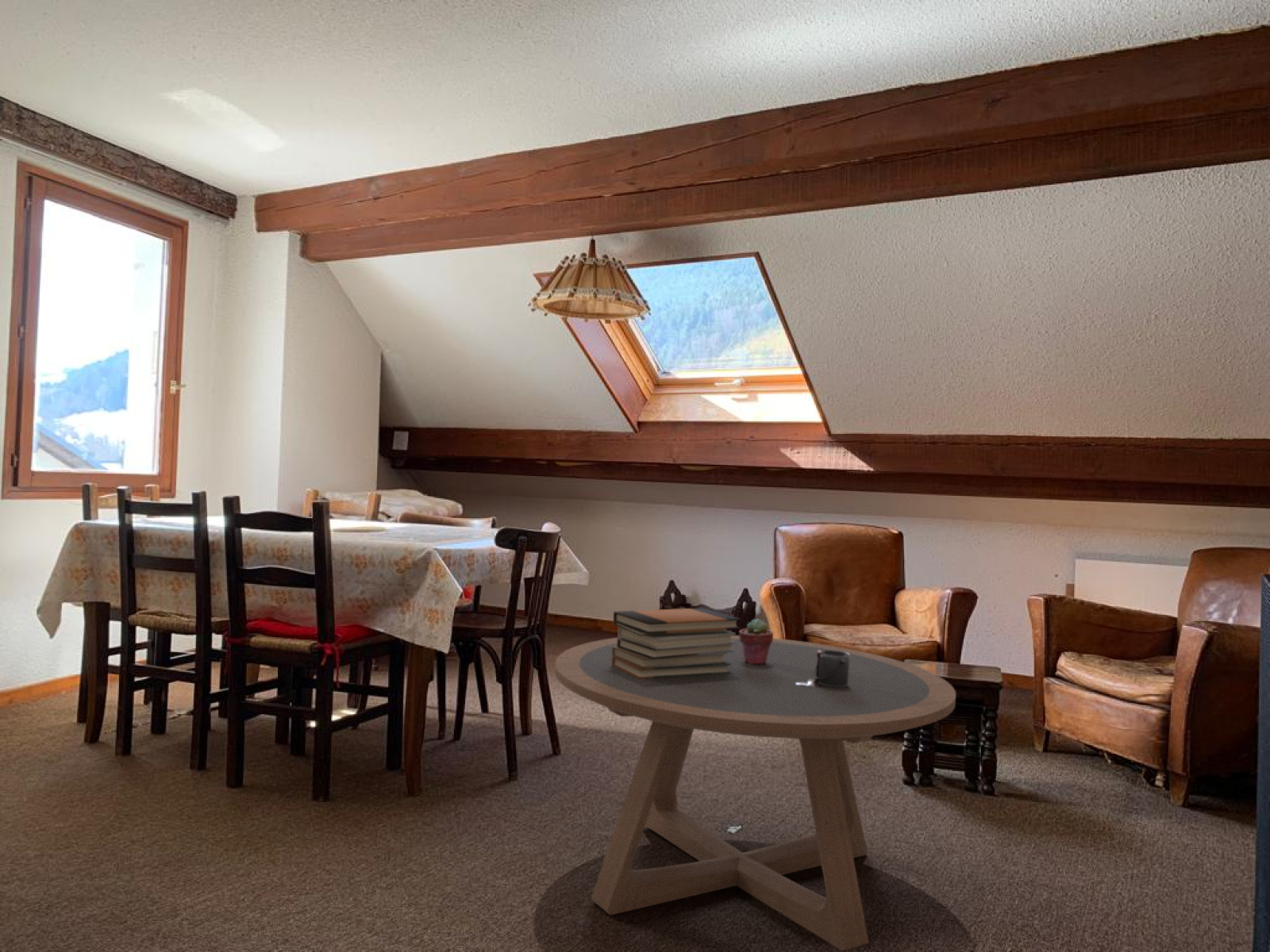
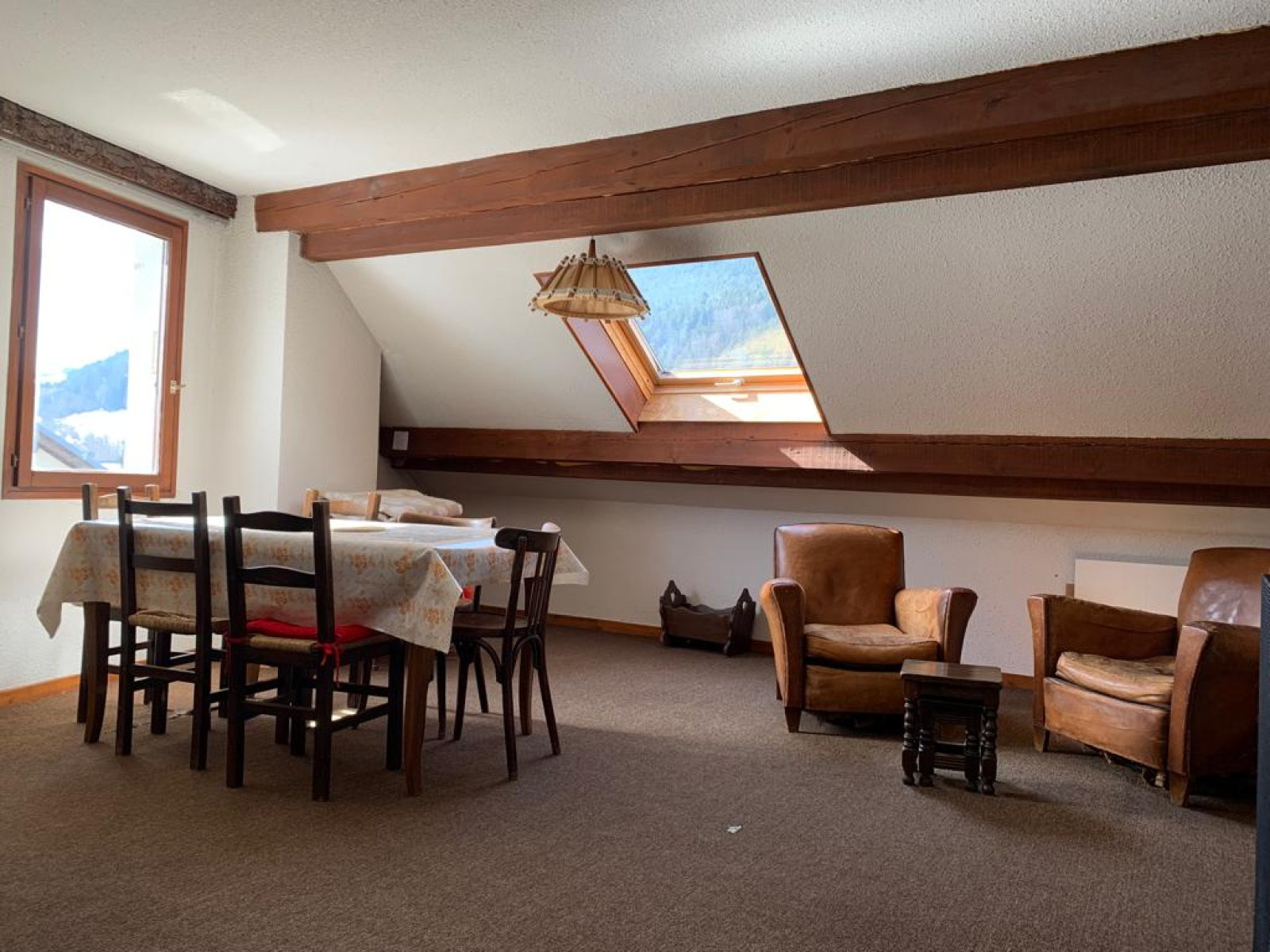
- potted succulent (756, 639)
- paint can (823, 667)
- coffee table (749, 735)
- book stack (675, 641)
